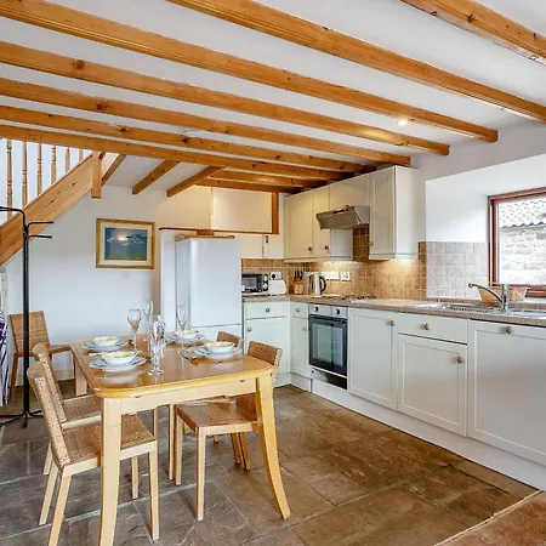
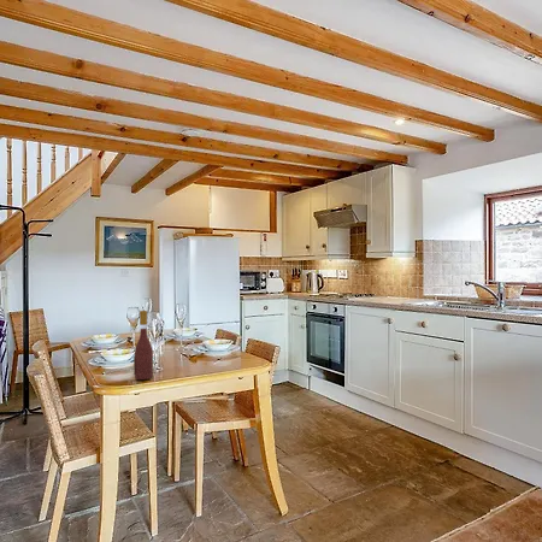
+ wine bottle (143, 344)
